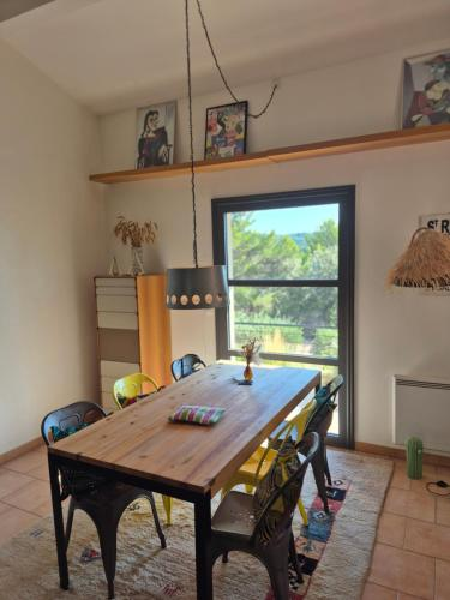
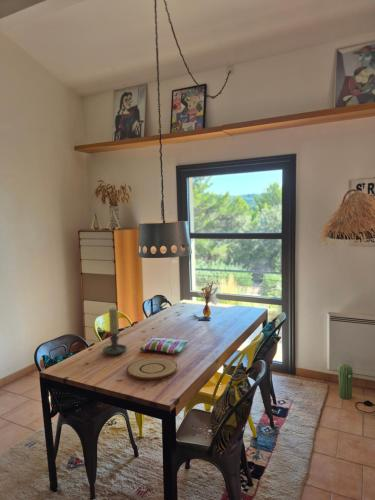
+ candle holder (112, 330)
+ plate (152, 368)
